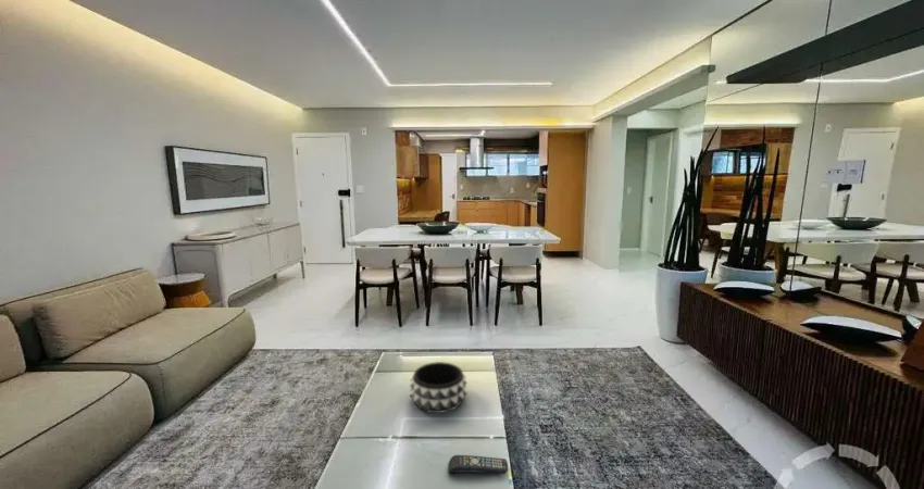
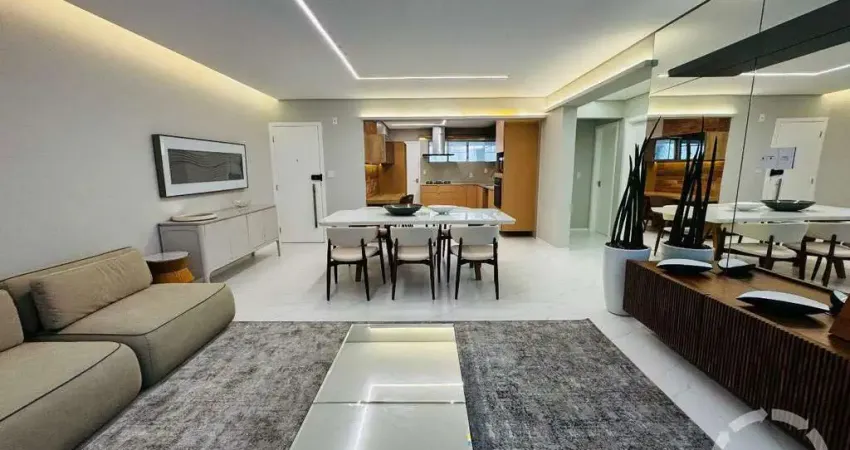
- remote control (477, 464)
- decorative bowl (438, 386)
